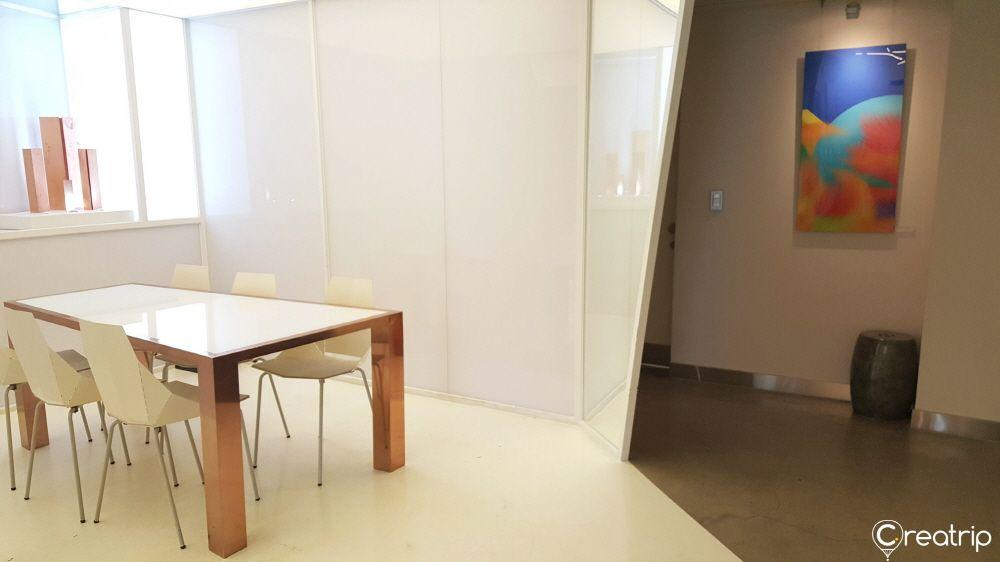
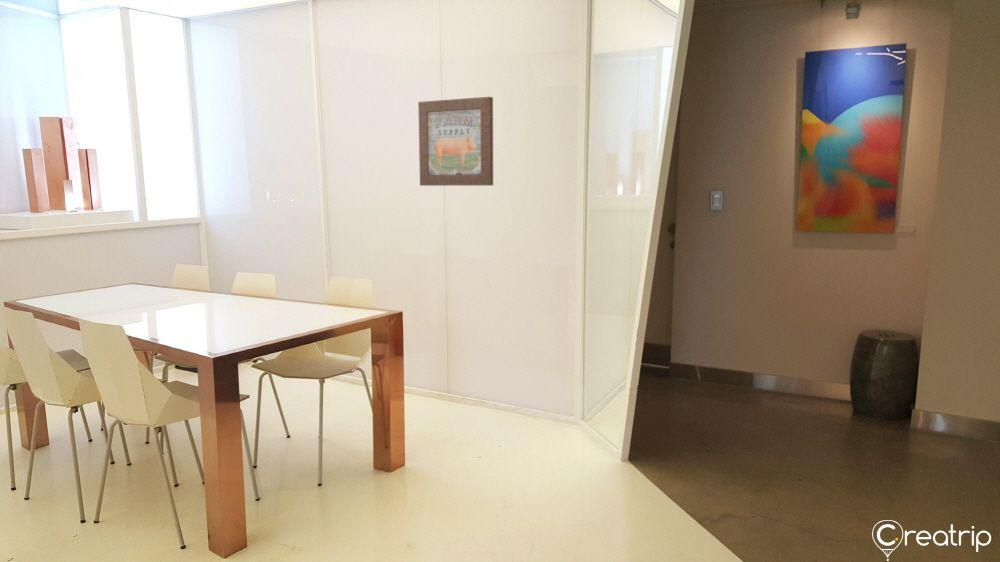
+ wall art (455, 142)
